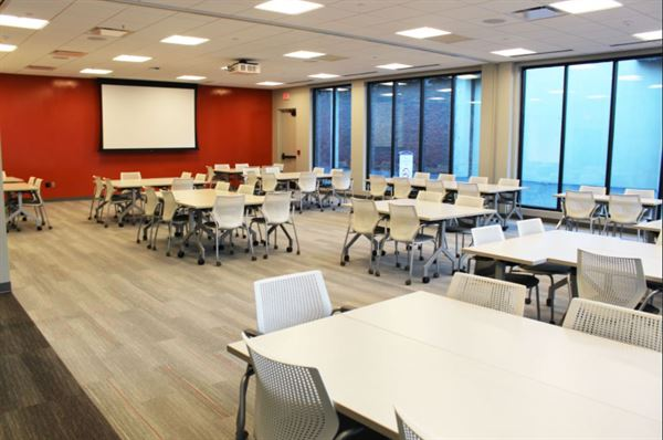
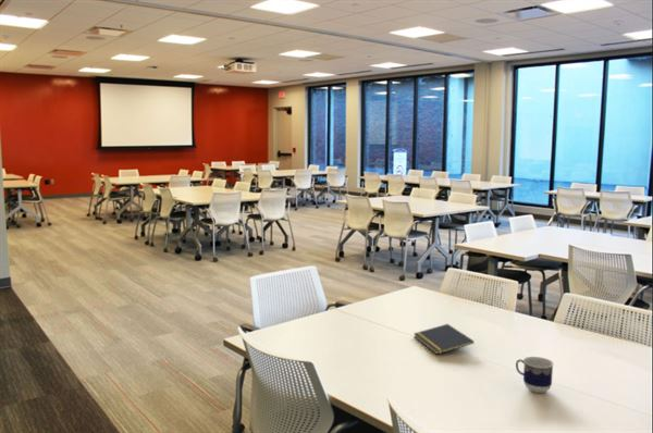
+ notepad (442, 337)
+ cup (533, 374)
